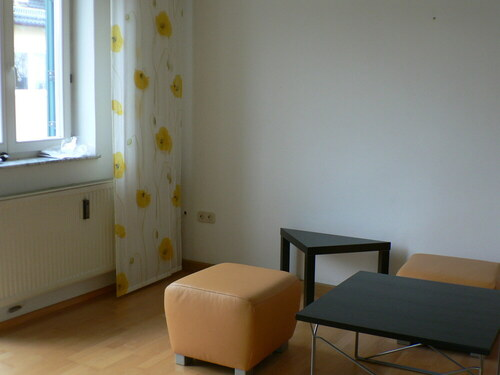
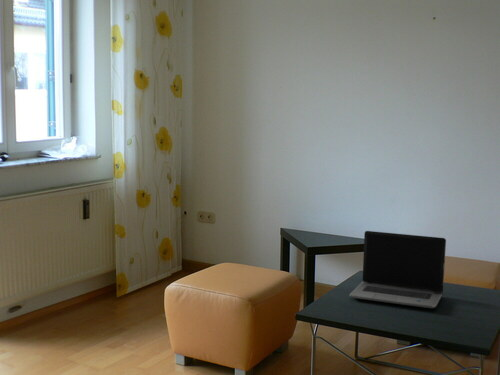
+ laptop computer (397, 268)
